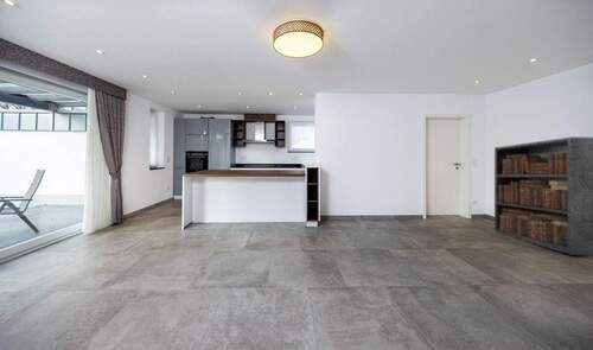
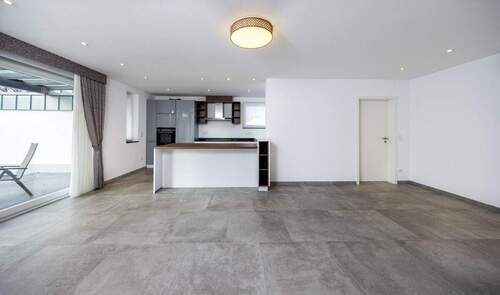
- bookcase (544, 192)
